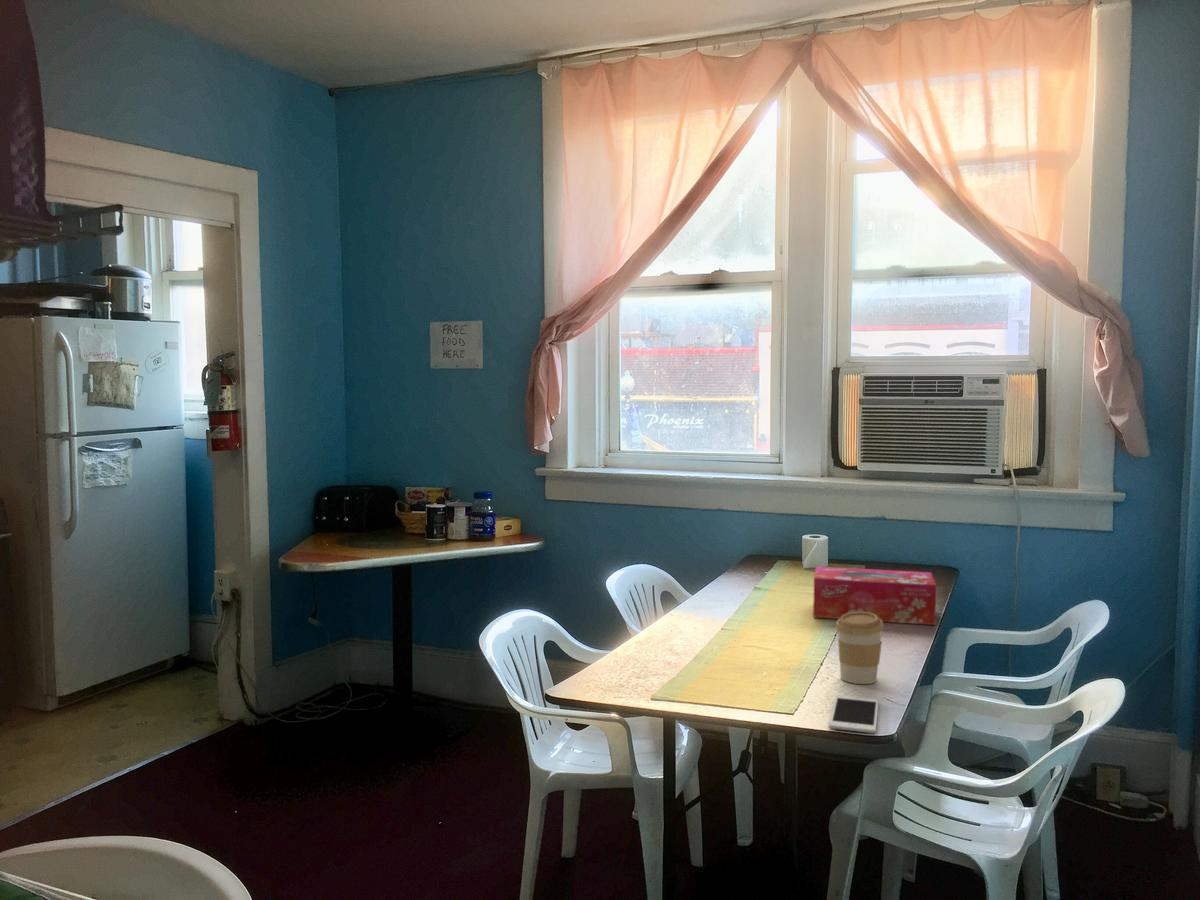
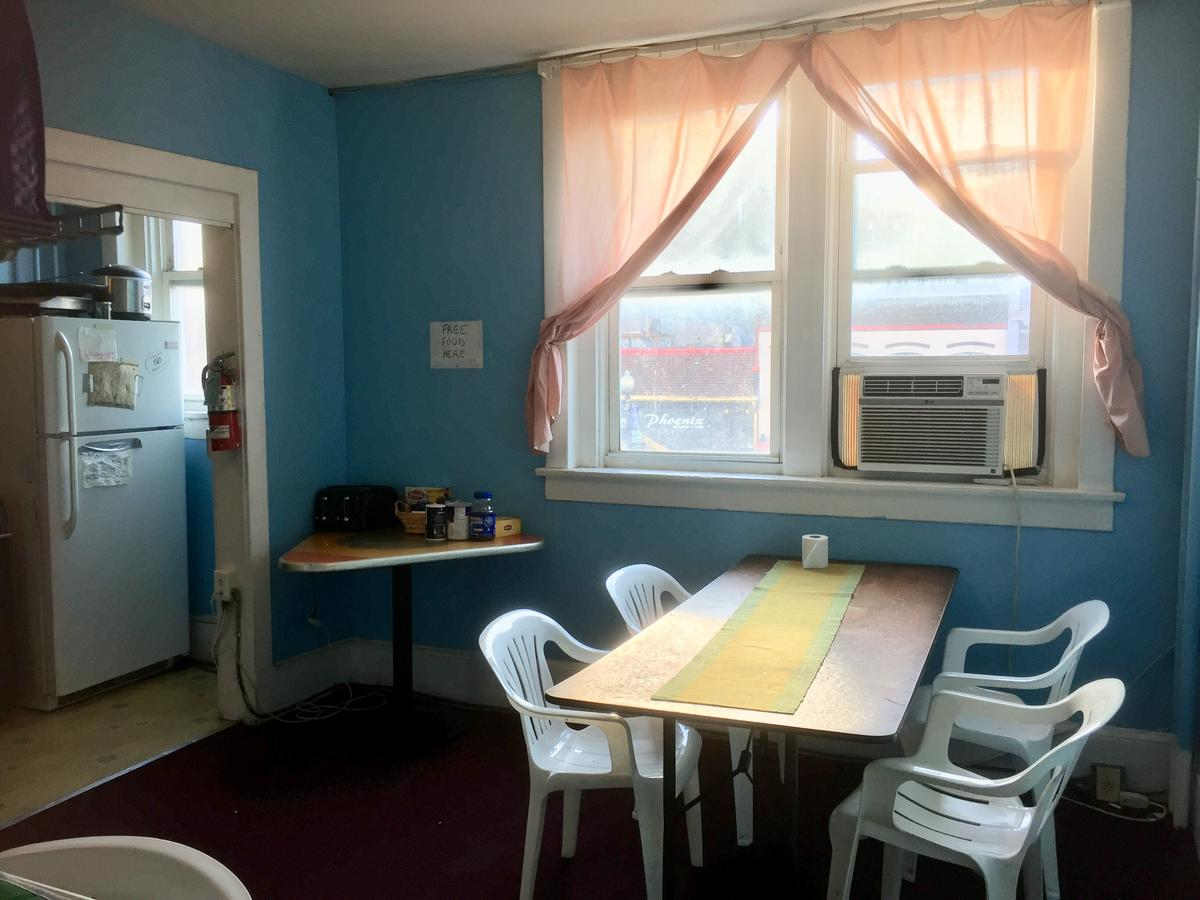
- cell phone (854, 713)
- tissue box (872, 594)
- coffee cup (859, 647)
